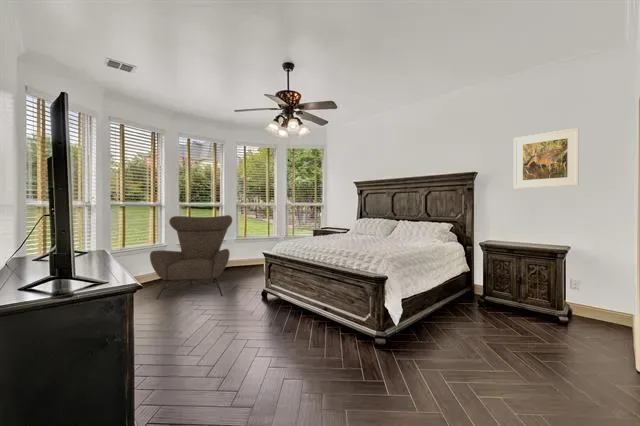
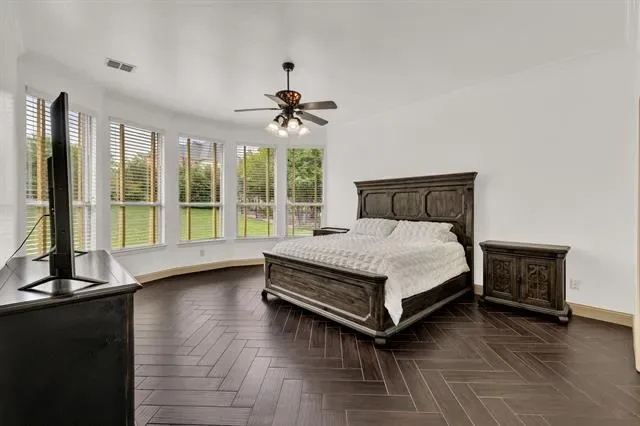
- chair (197, 252)
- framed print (544, 160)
